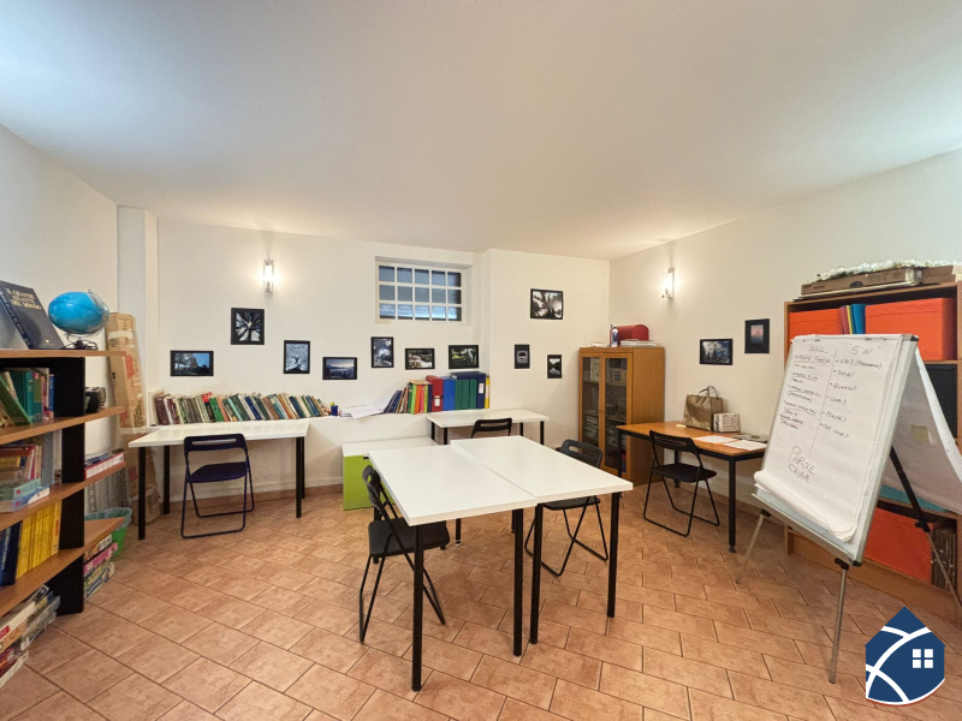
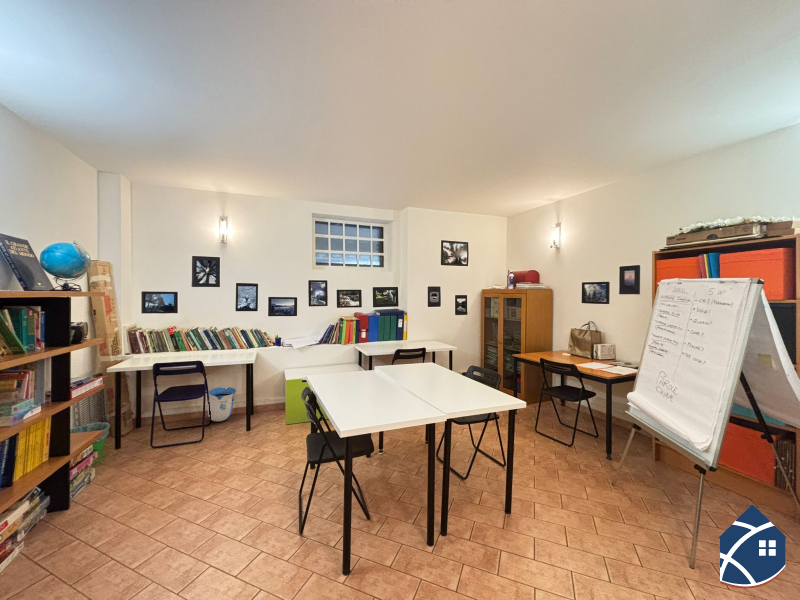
+ sun visor (222, 404)
